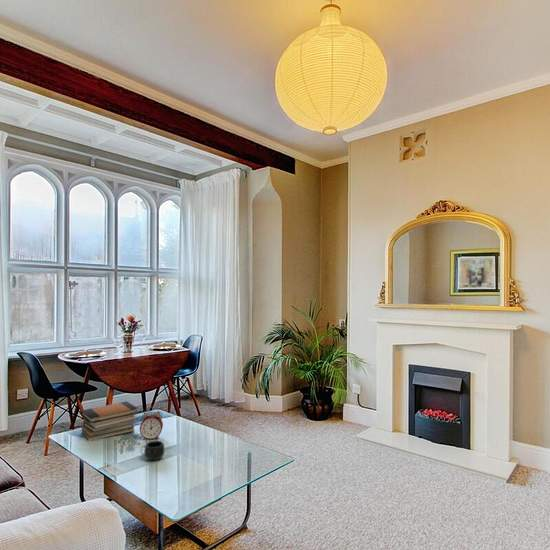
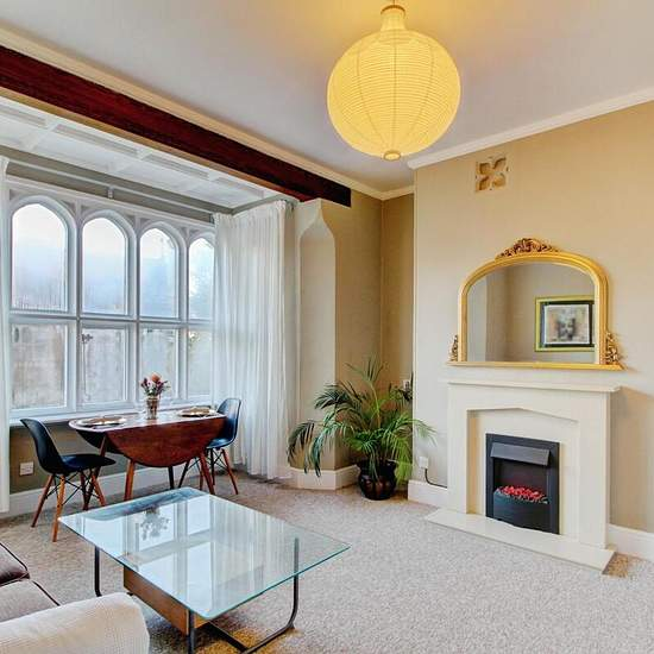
- book stack (109, 420)
- mug (152, 450)
- alarm clock (151, 422)
